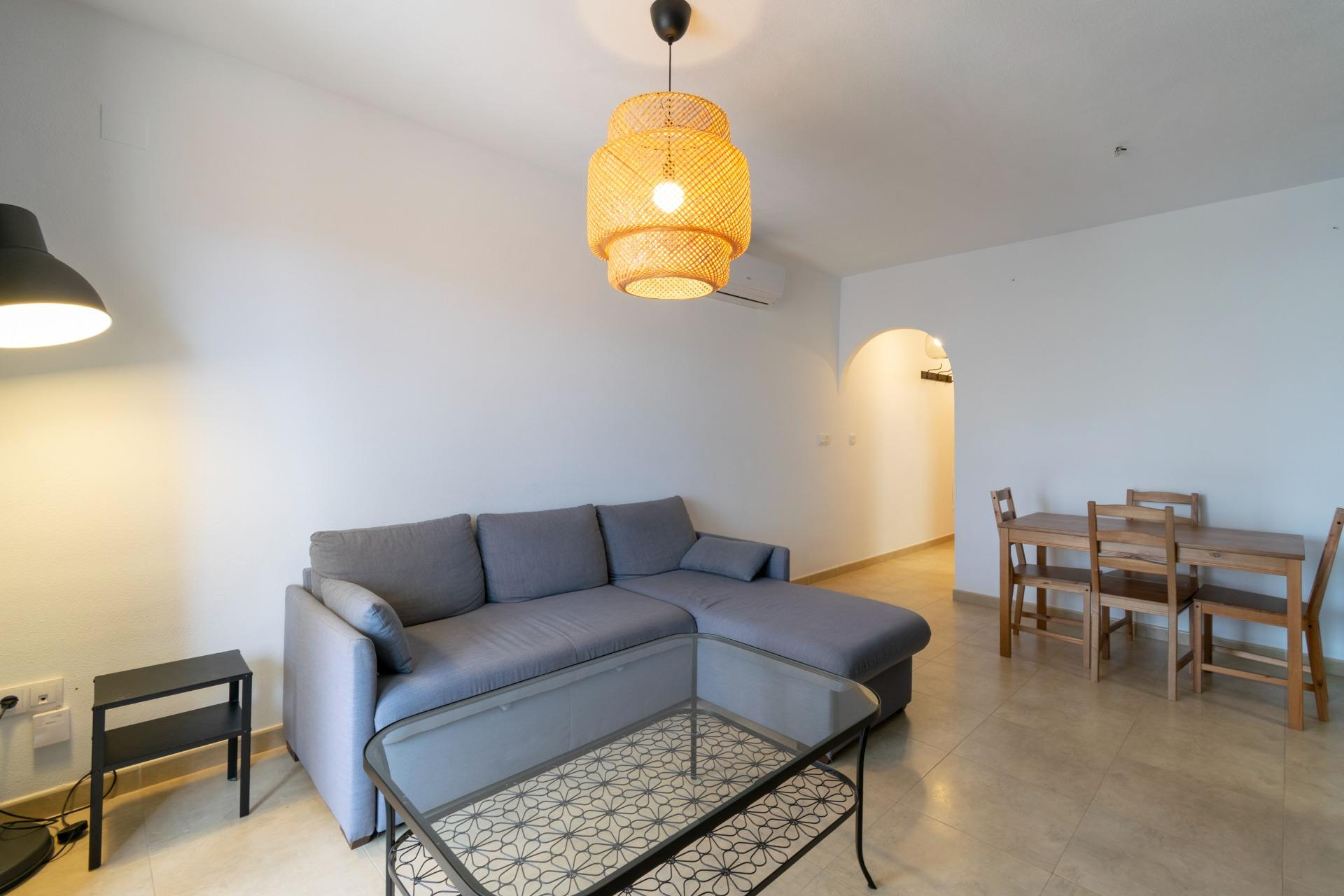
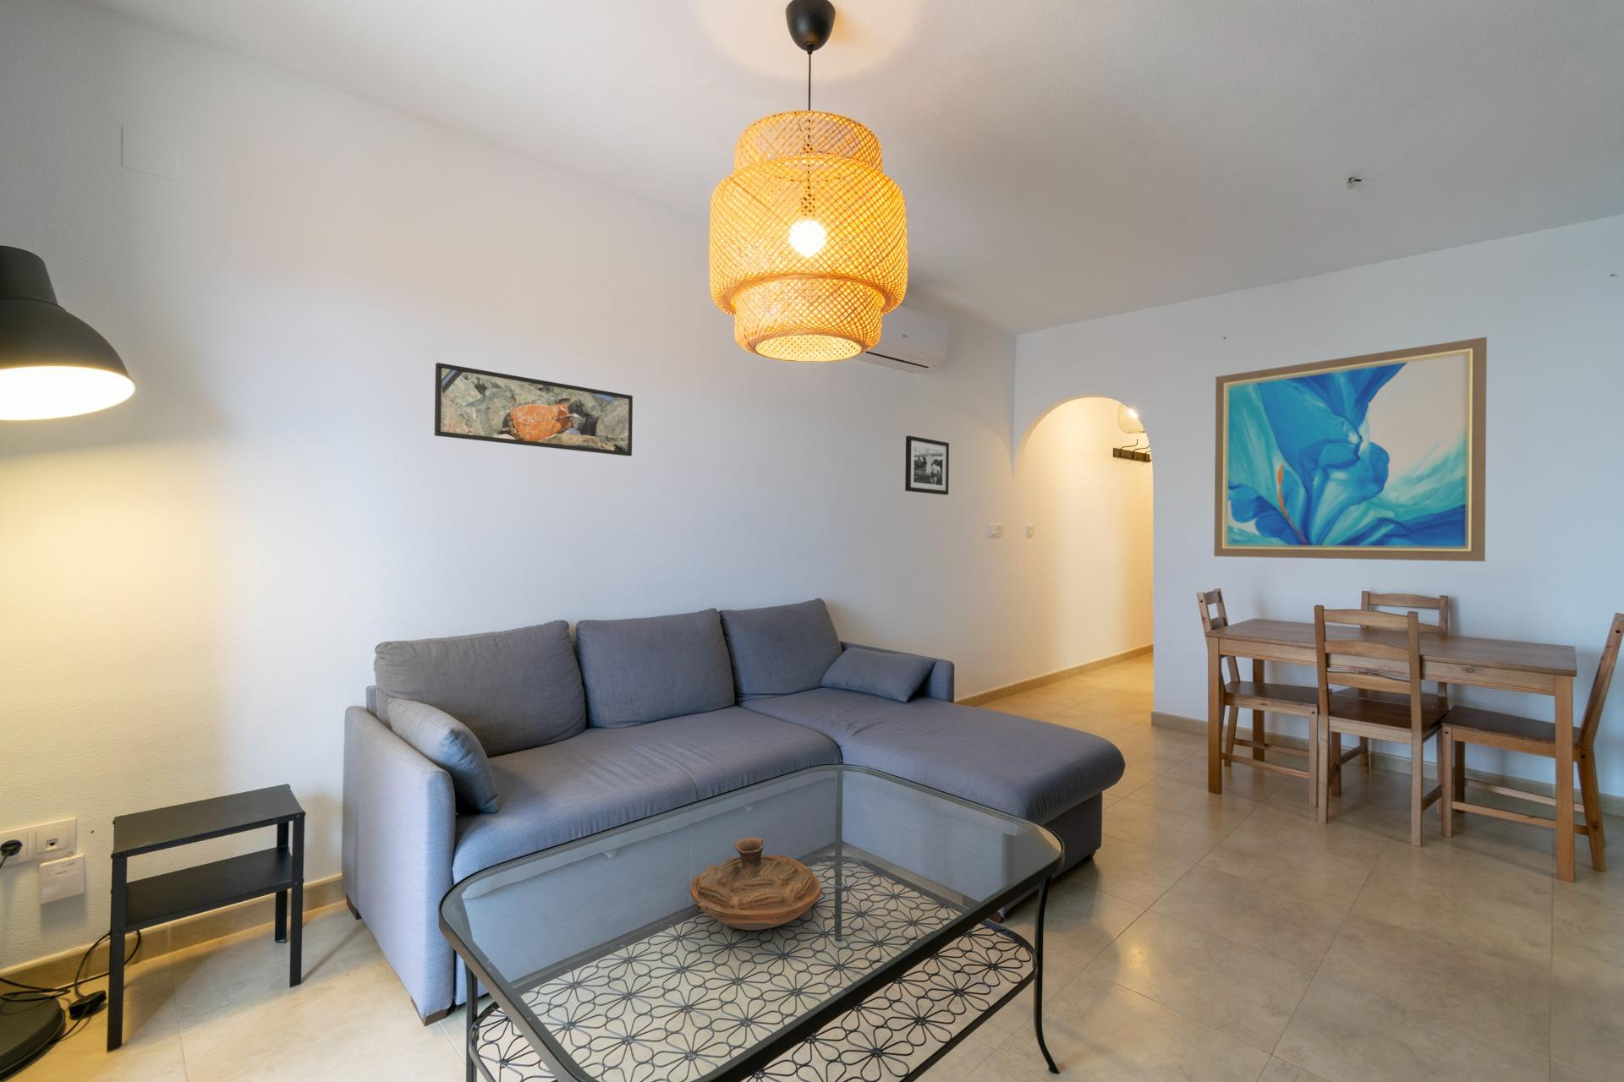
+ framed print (543, 413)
+ picture frame (927, 466)
+ wall art (1335, 458)
+ decorative bowl (756, 879)
